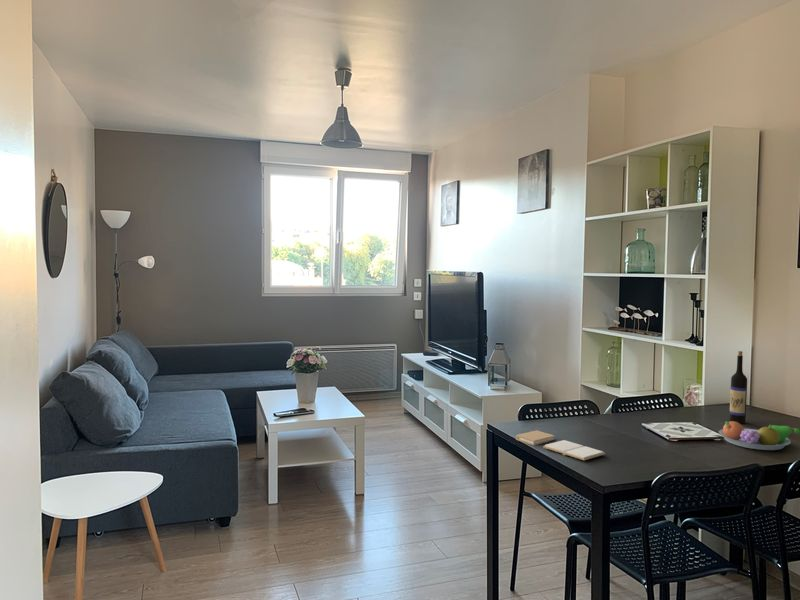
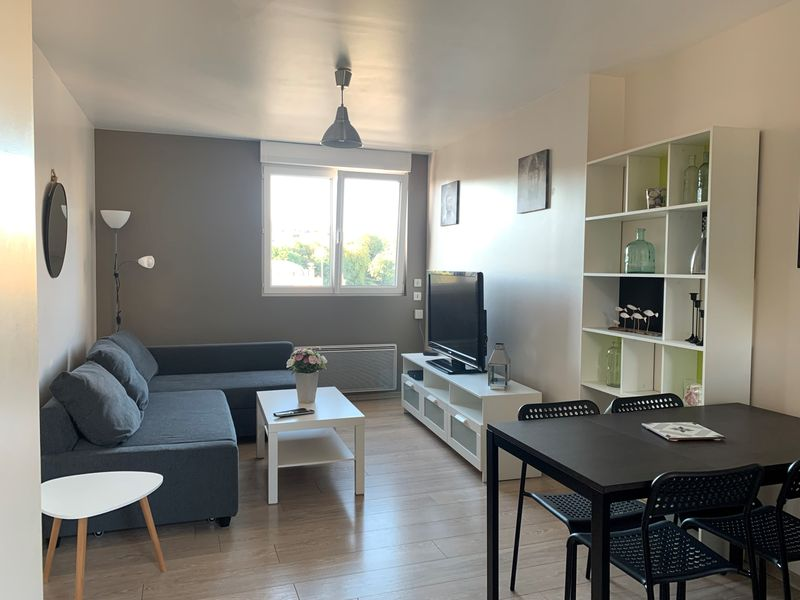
- book (558, 444)
- fruit bowl (757, 431)
- wine bottle (738, 386)
